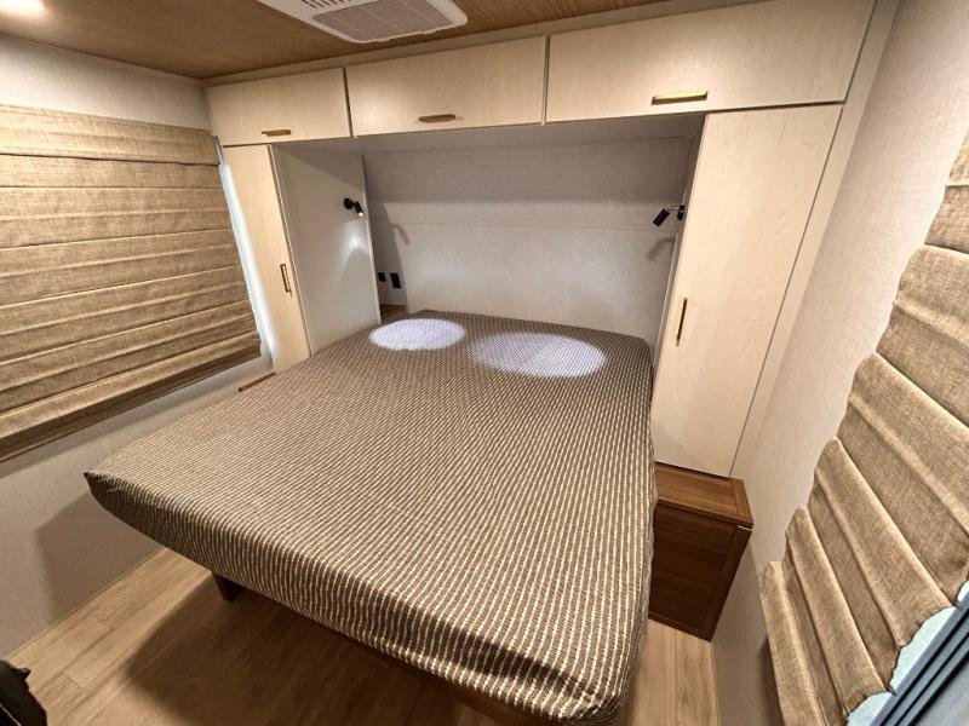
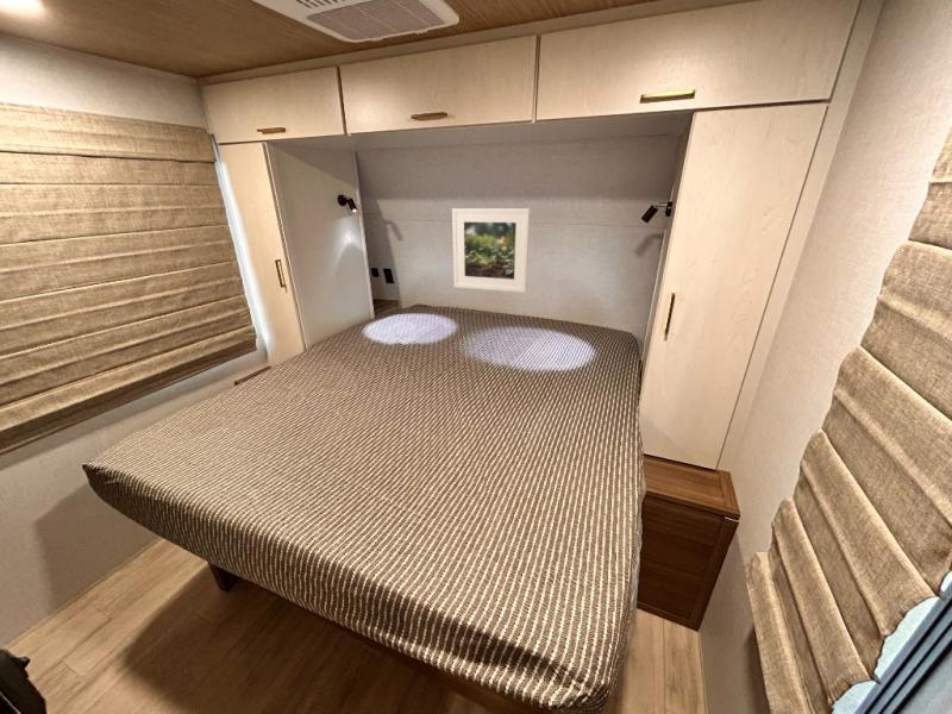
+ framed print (489, 250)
